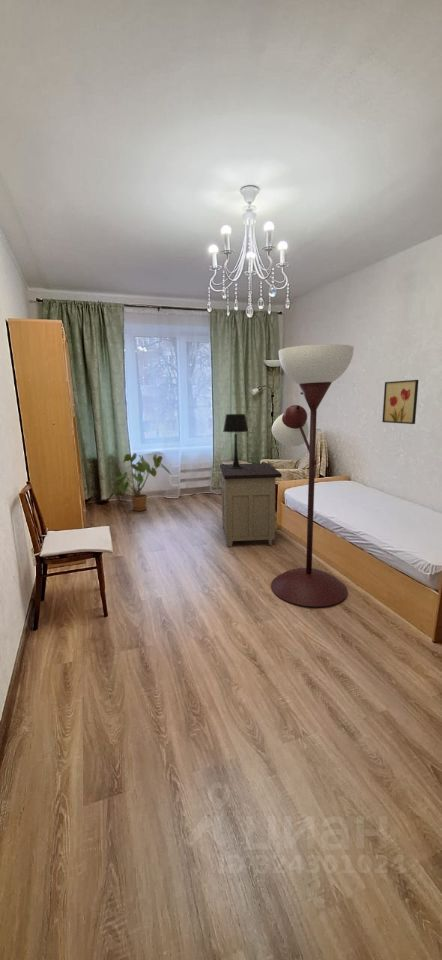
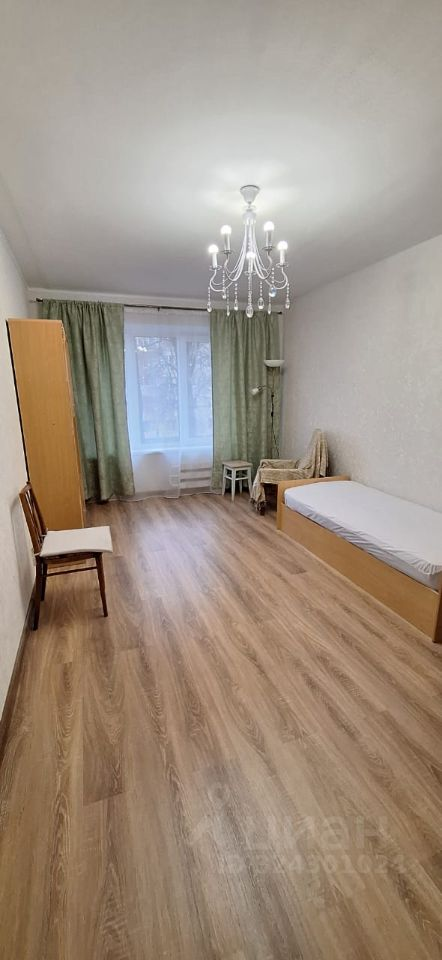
- house plant (141, 480)
- nightstand (248, 502)
- floor lamp (309, 473)
- table lamp (235, 441)
- wall art (400, 402)
